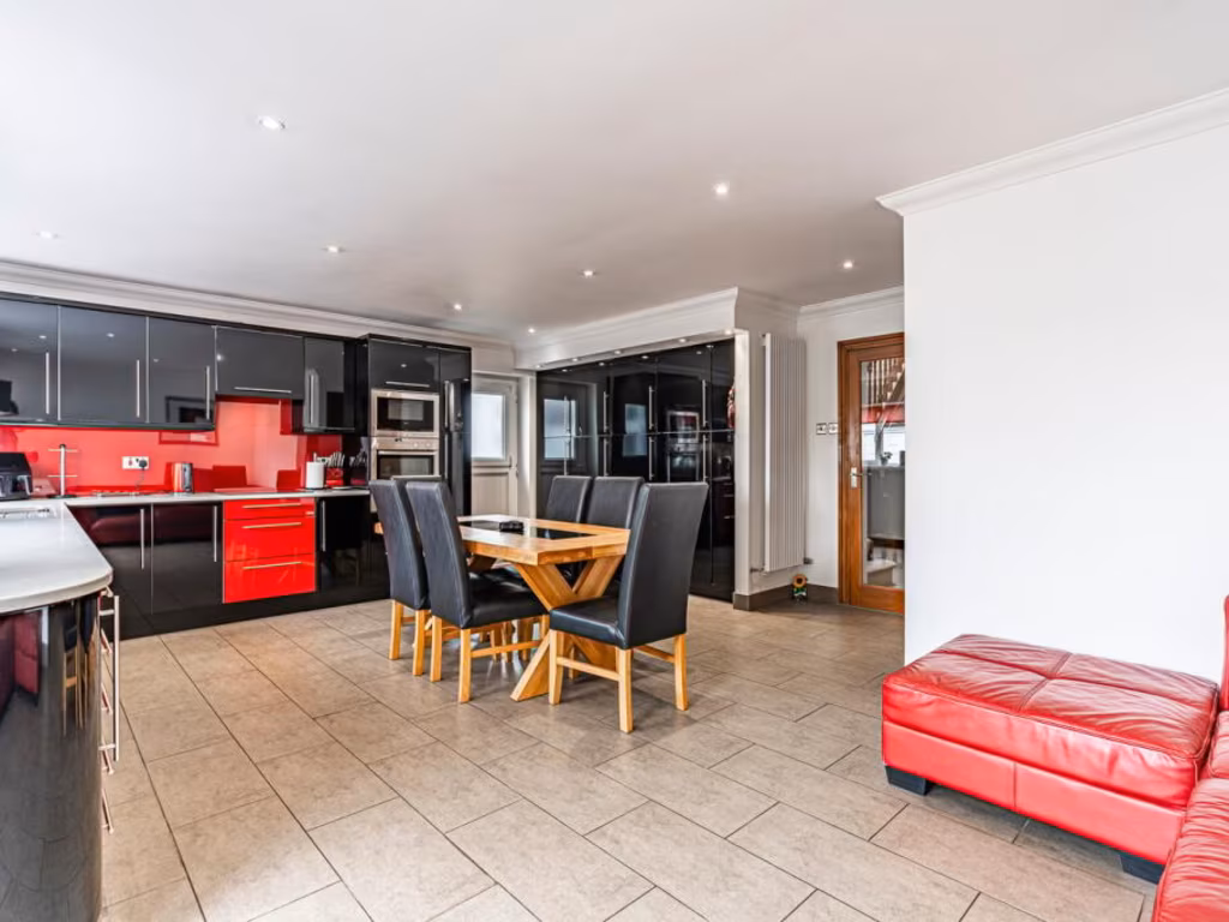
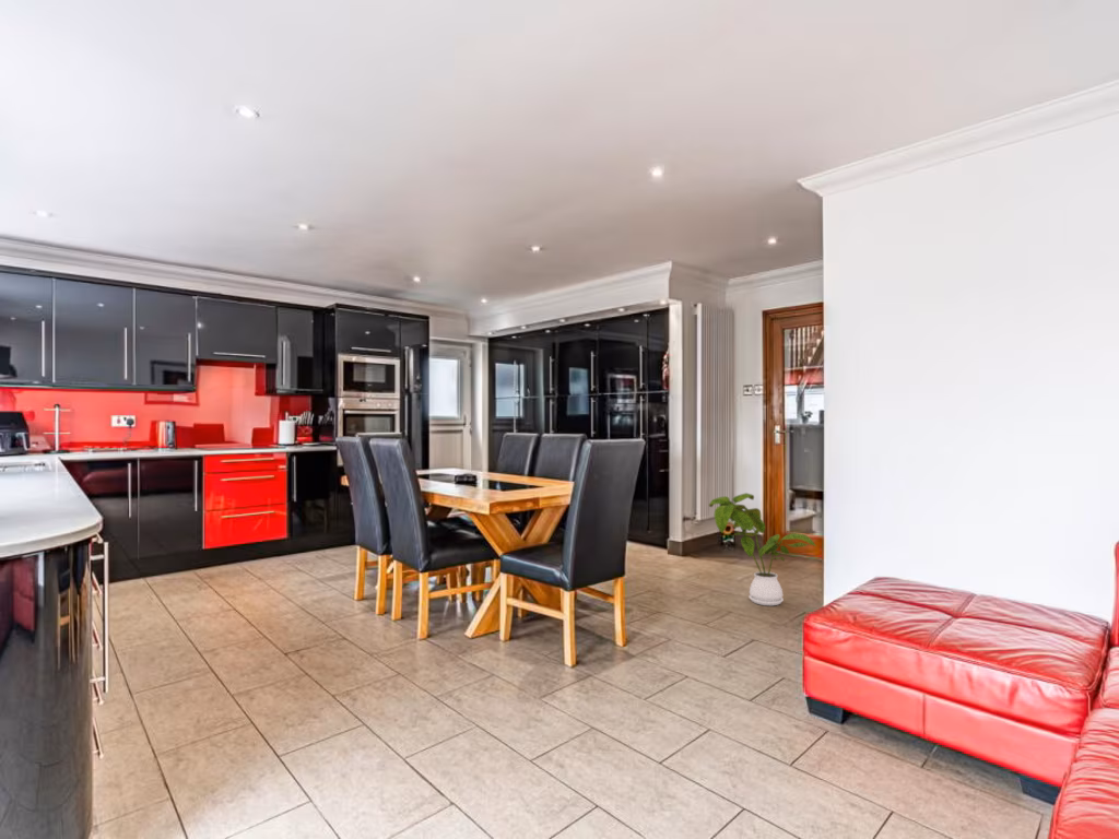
+ house plant (753, 548)
